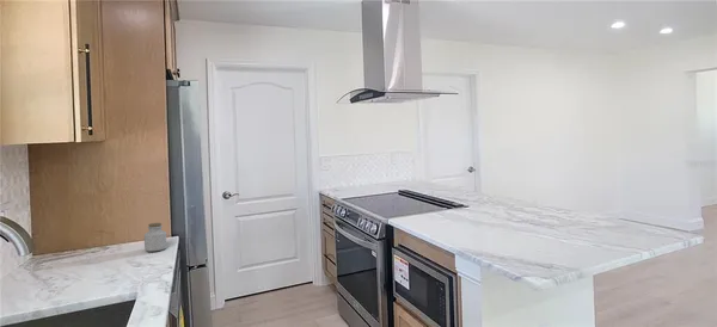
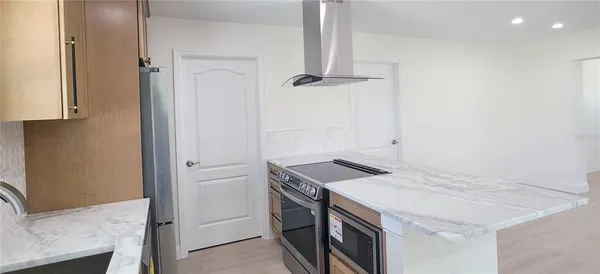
- jar (155, 236)
